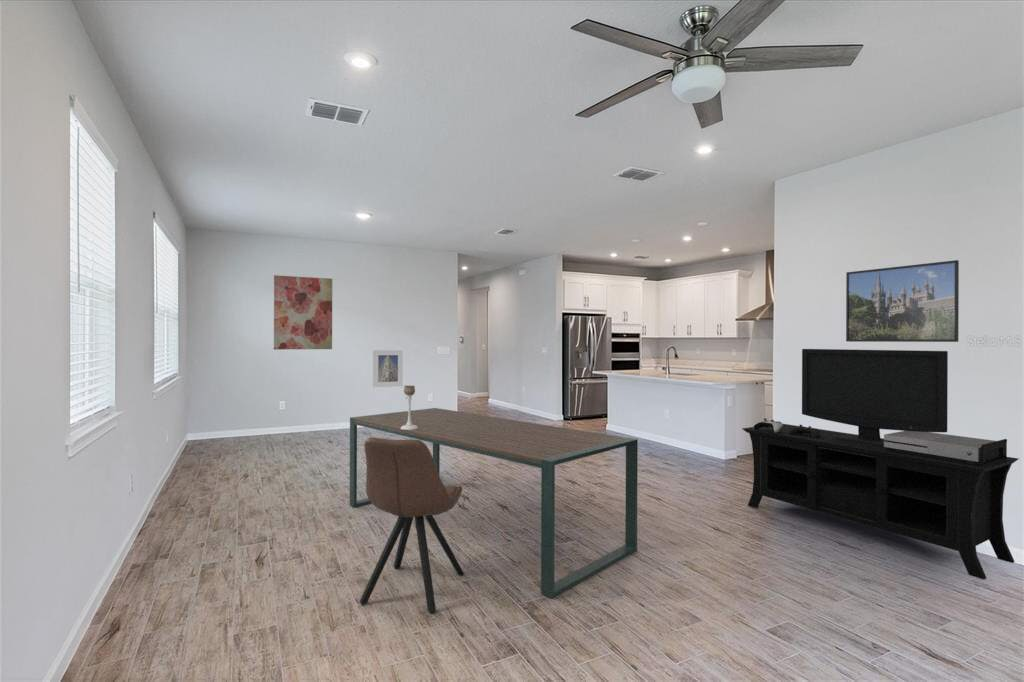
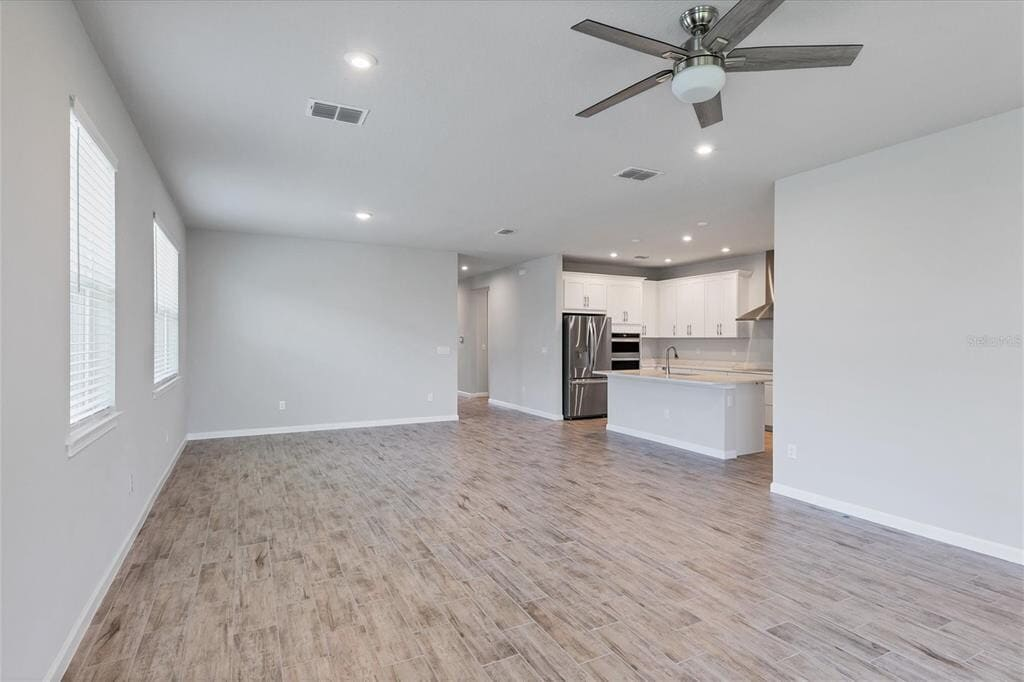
- chair (413, 509)
- wall art (303, 313)
- candle holder (409, 406)
- media console (860, 440)
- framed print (897, 304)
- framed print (388, 368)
- dining table (483, 454)
